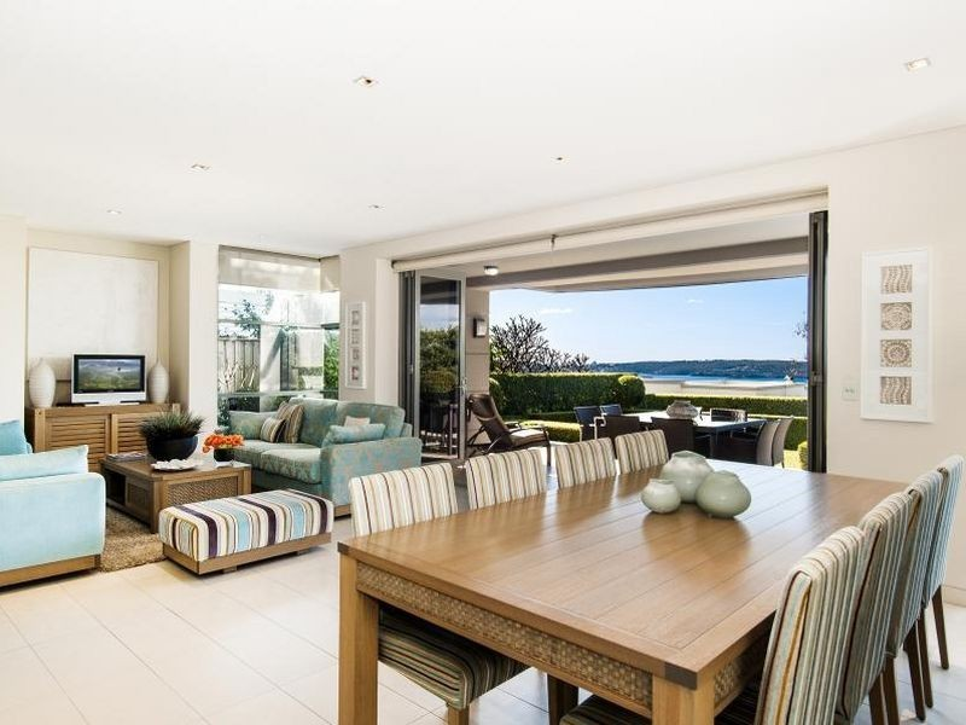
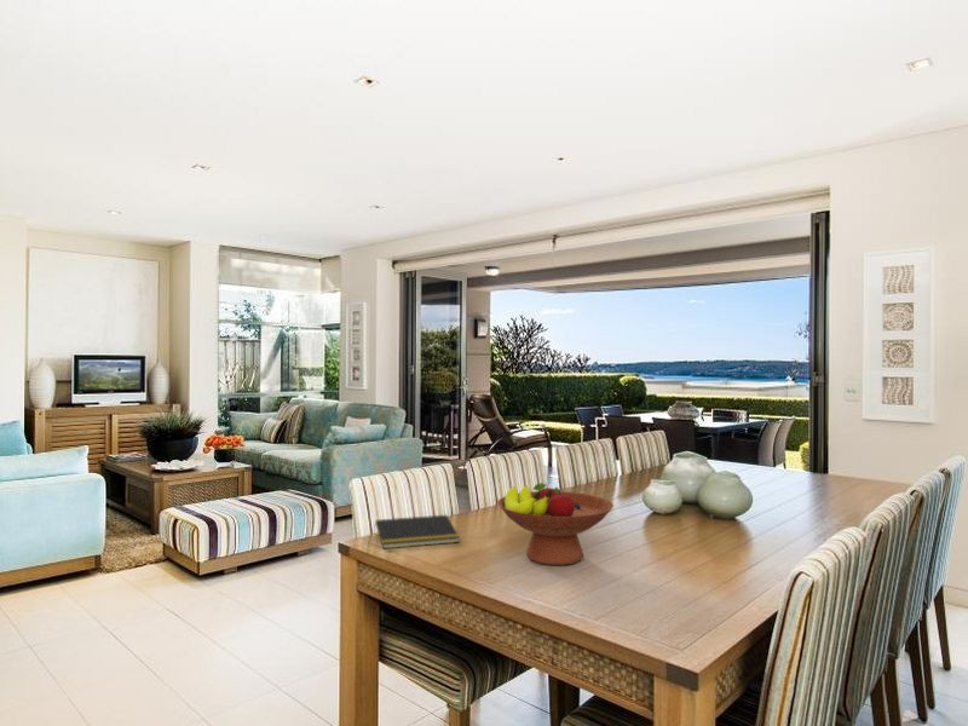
+ notepad (416, 530)
+ fruit bowl (554, 519)
